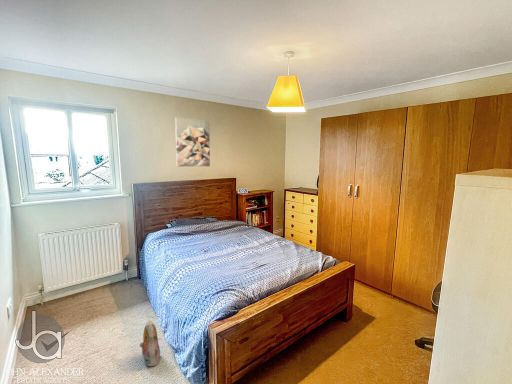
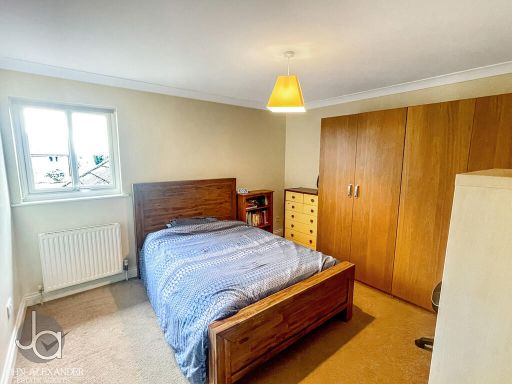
- plush toy (149, 340)
- wall art (193, 143)
